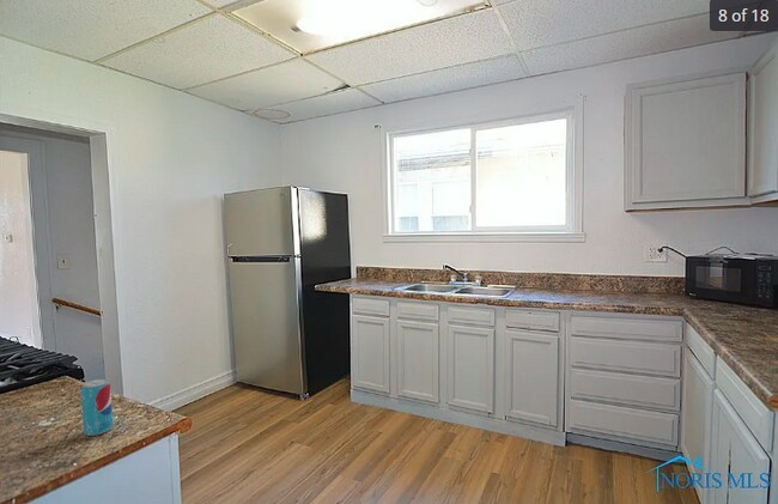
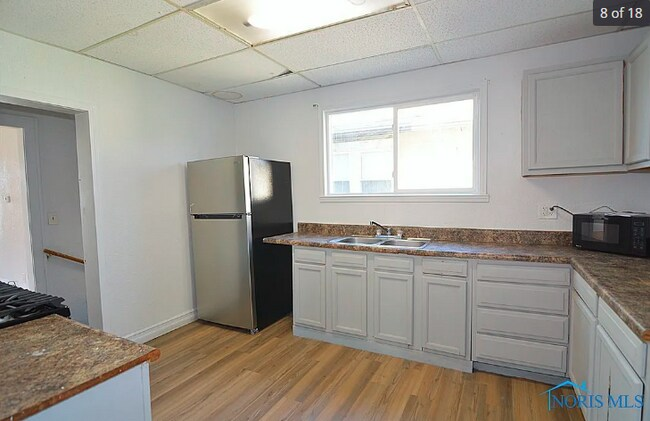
- beverage can (97, 406)
